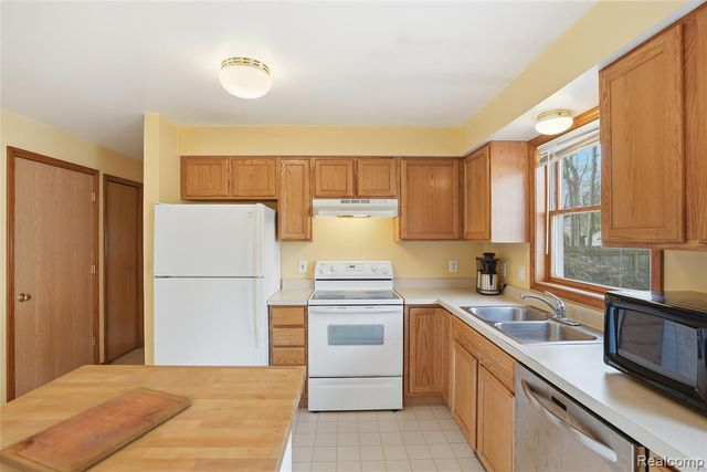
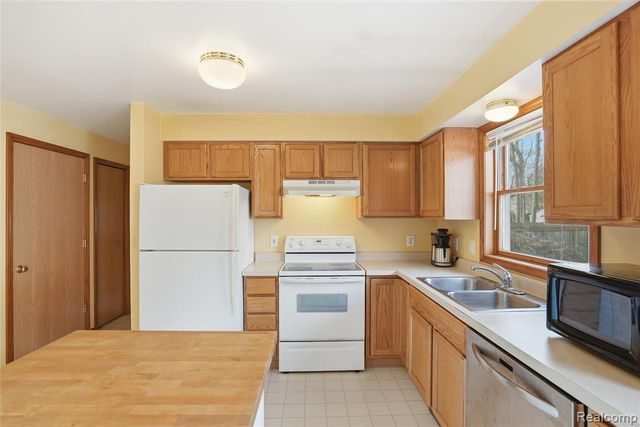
- cutting board (108, 423)
